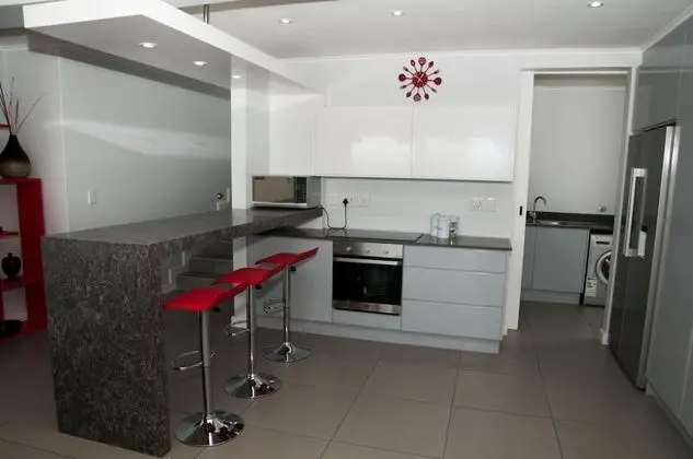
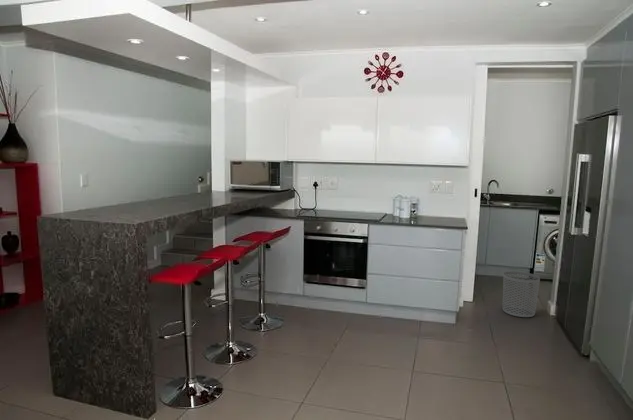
+ waste bin (520, 294)
